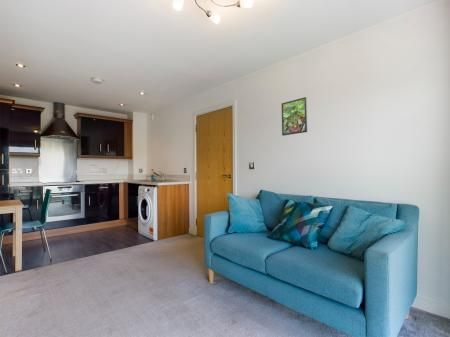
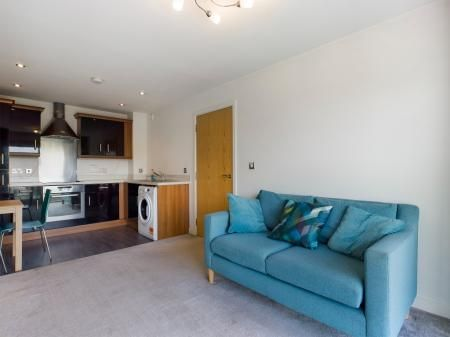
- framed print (293, 117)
